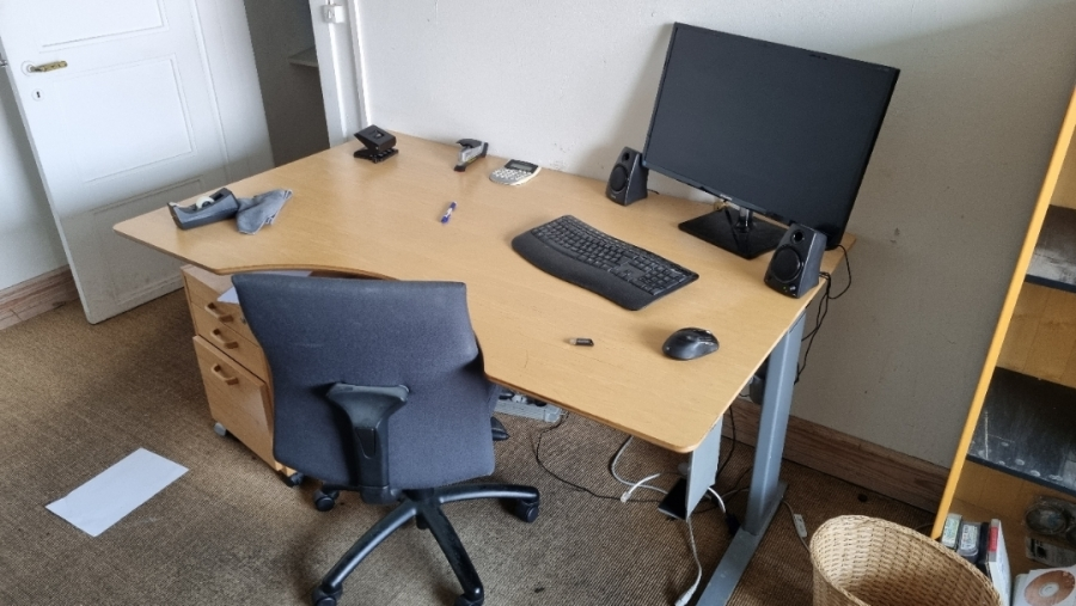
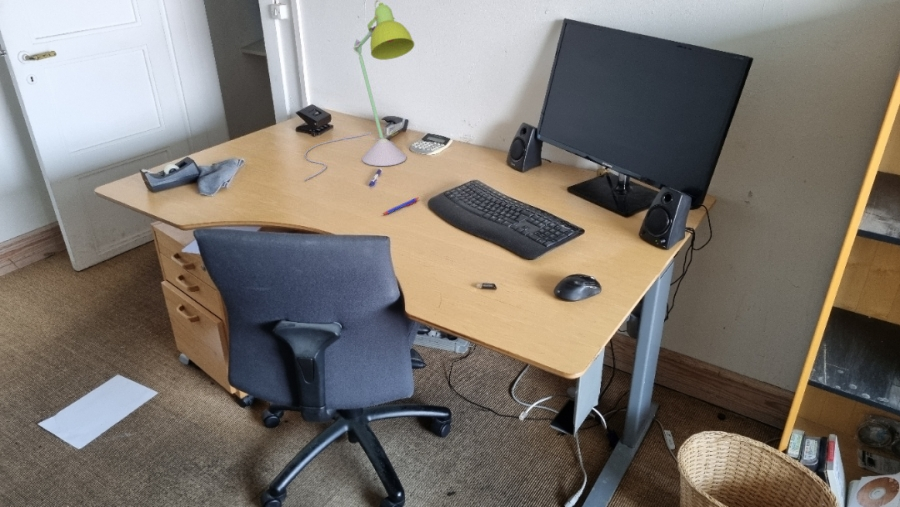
+ desk lamp (364, 78)
+ pen (400, 206)
